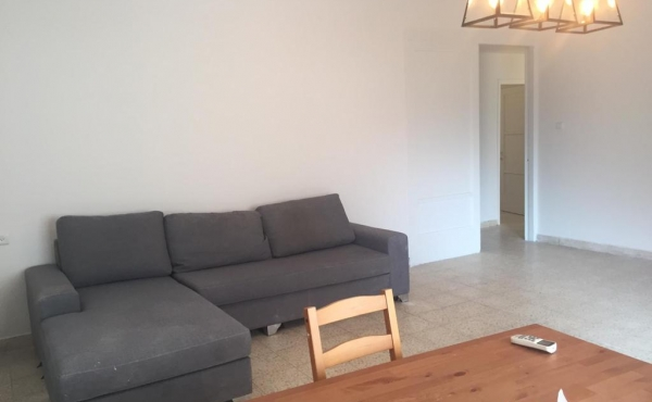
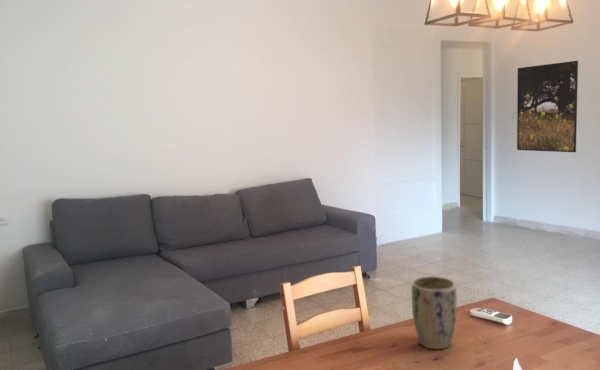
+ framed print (545, 108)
+ plant pot (433, 312)
